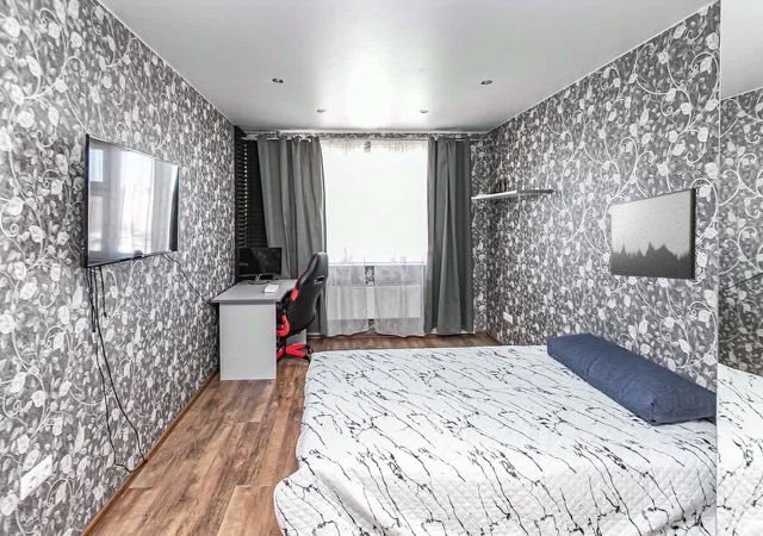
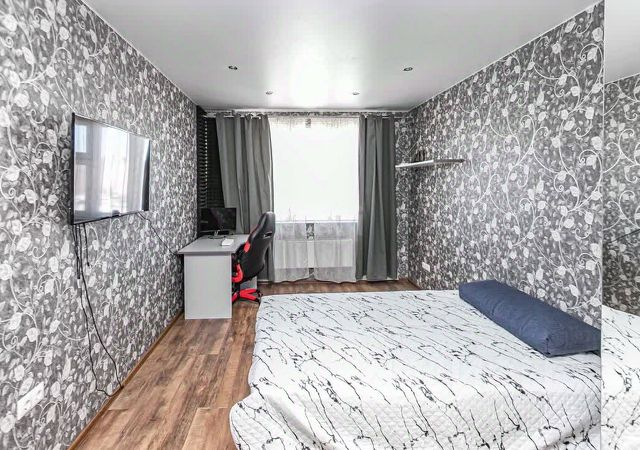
- wall art (647, 237)
